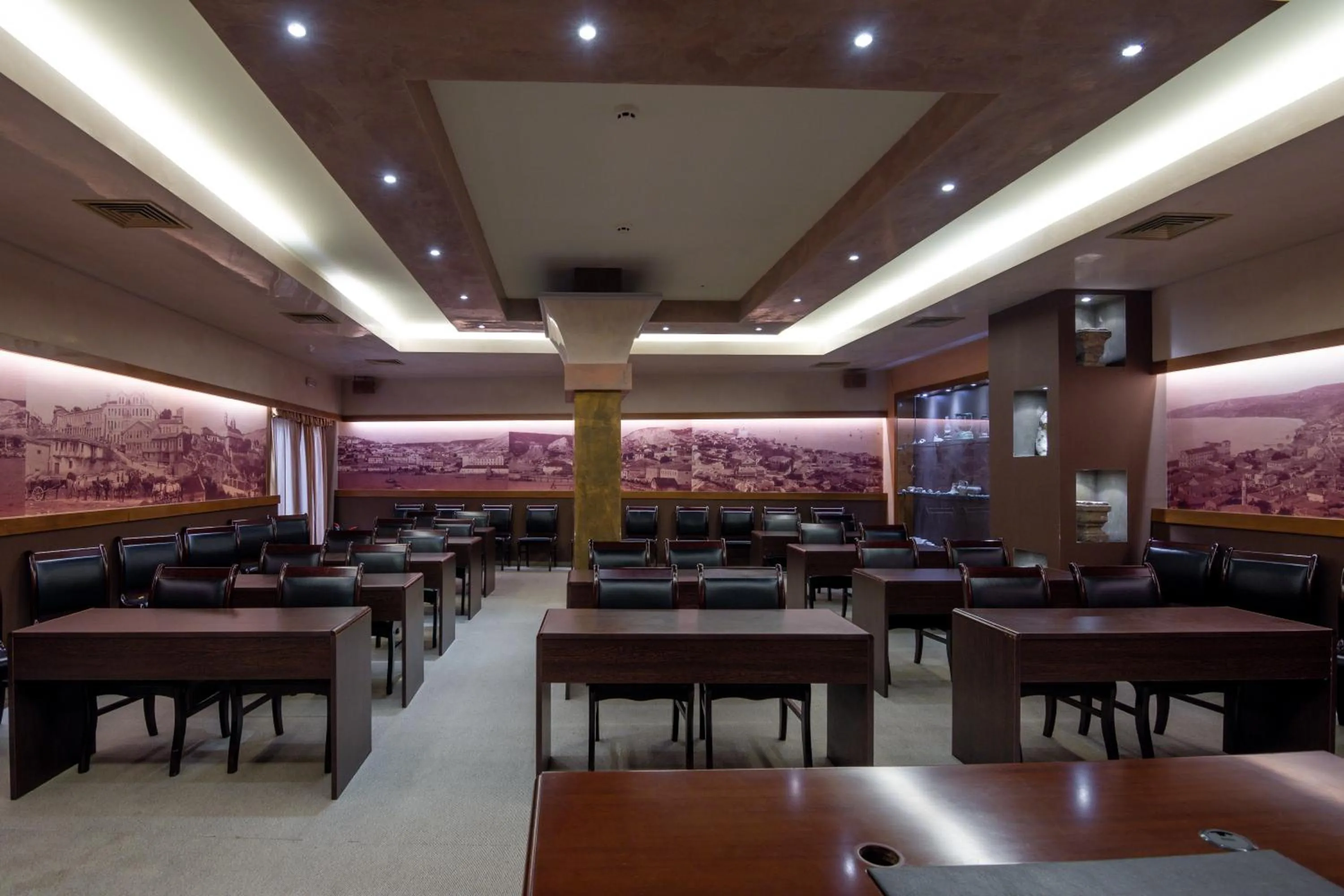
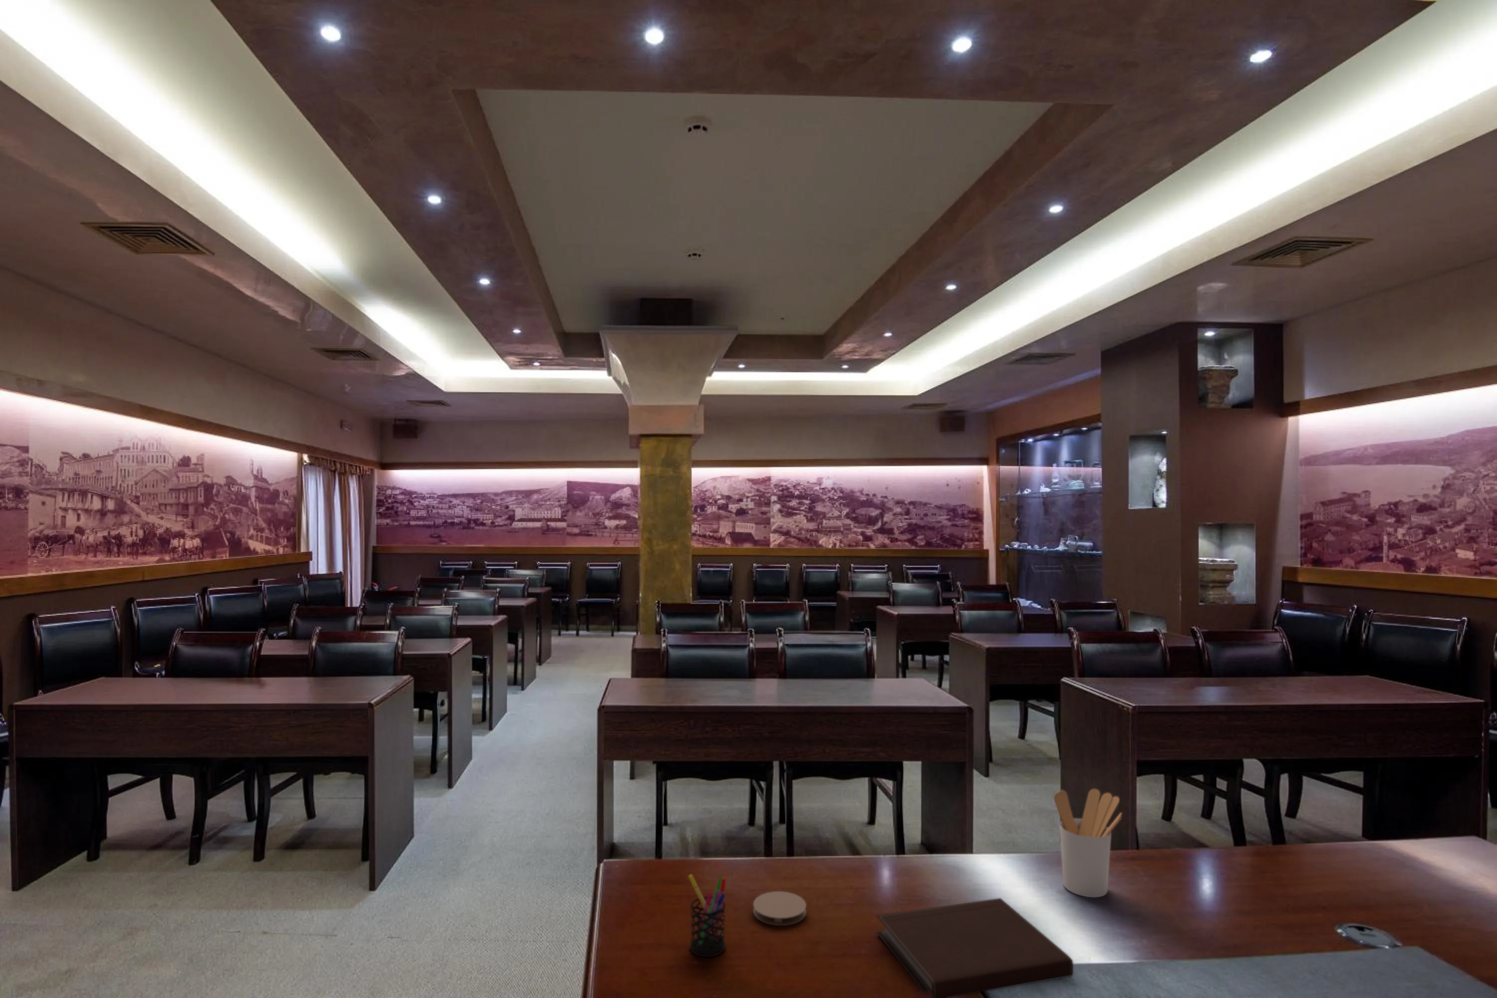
+ pen holder (712, 909)
+ coaster (780, 908)
+ utensil holder (1090, 840)
+ notebook (969, 946)
